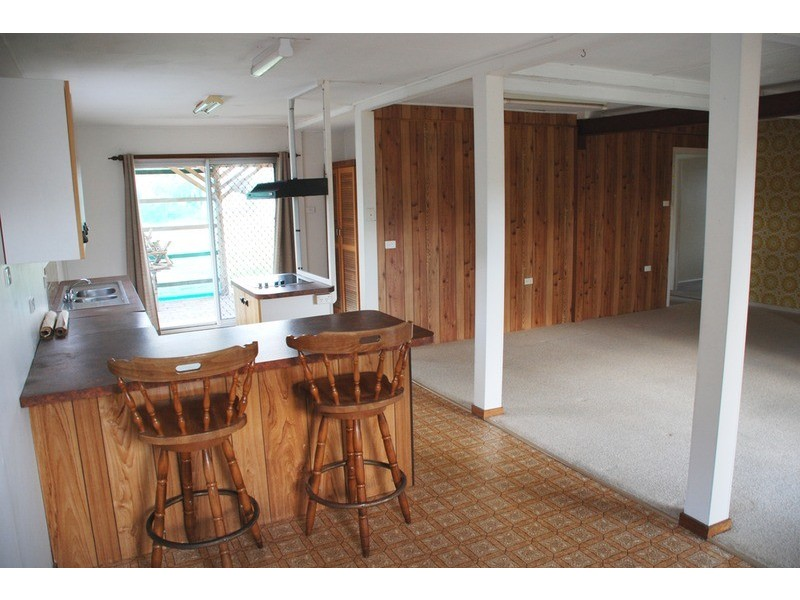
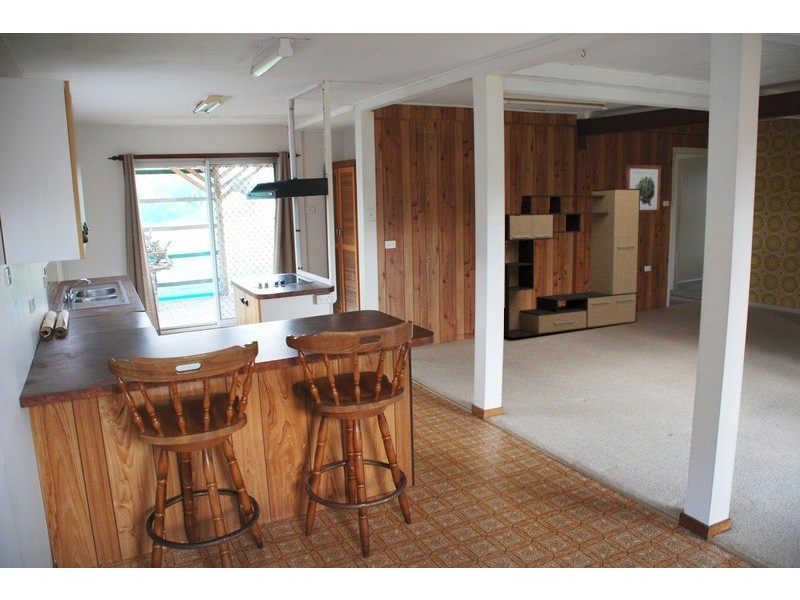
+ wall art (643, 189)
+ media console (591, 259)
